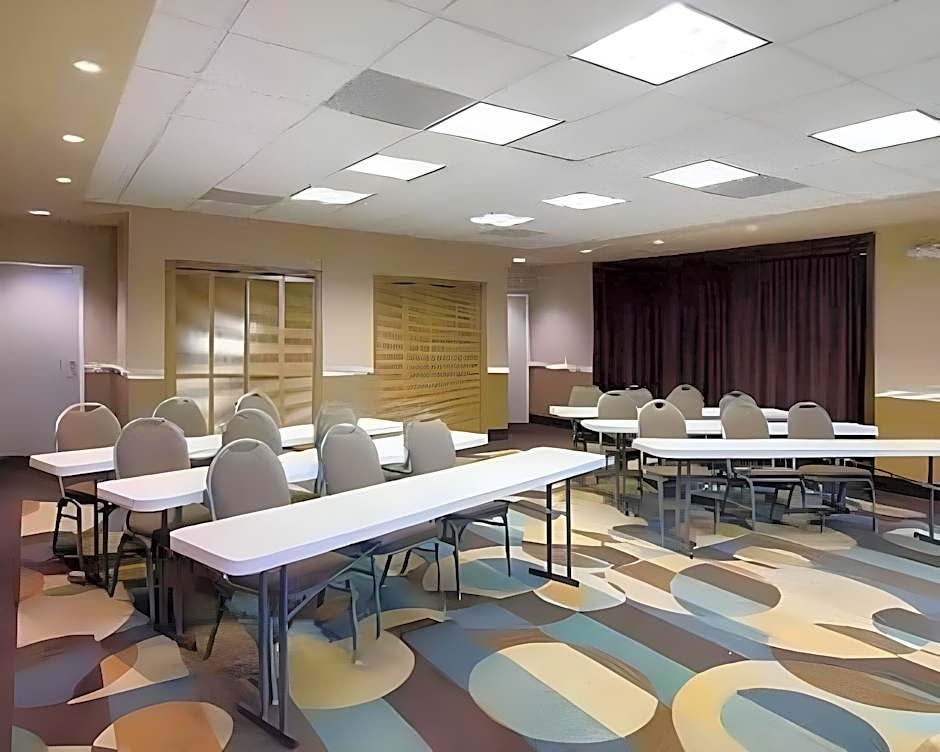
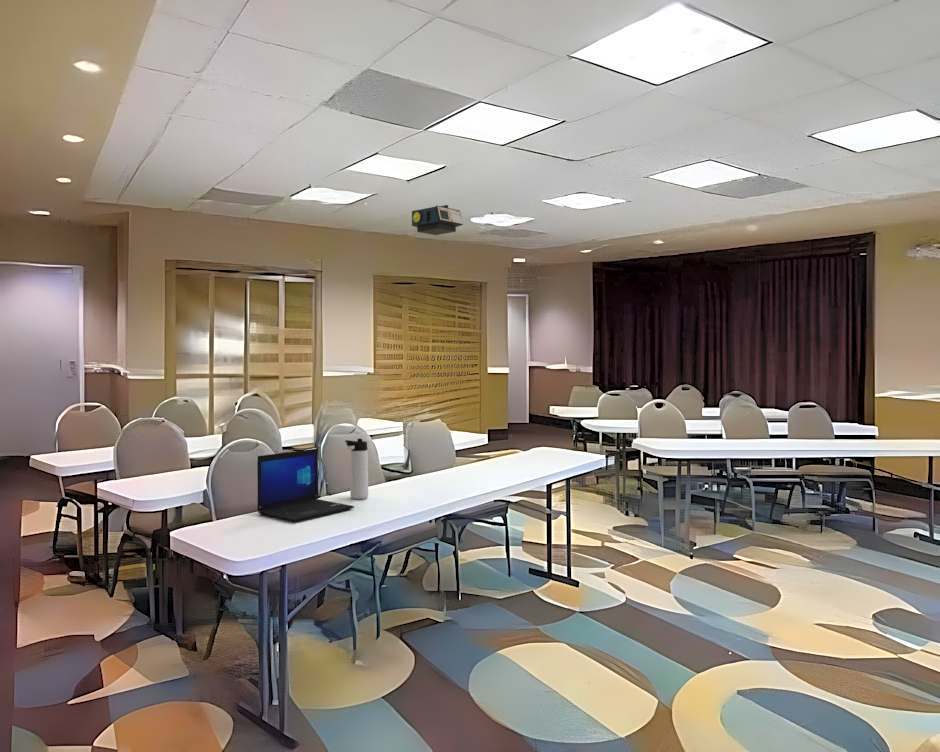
+ laptop (306, 482)
+ projector (437, 218)
+ thermos bottle (356, 468)
